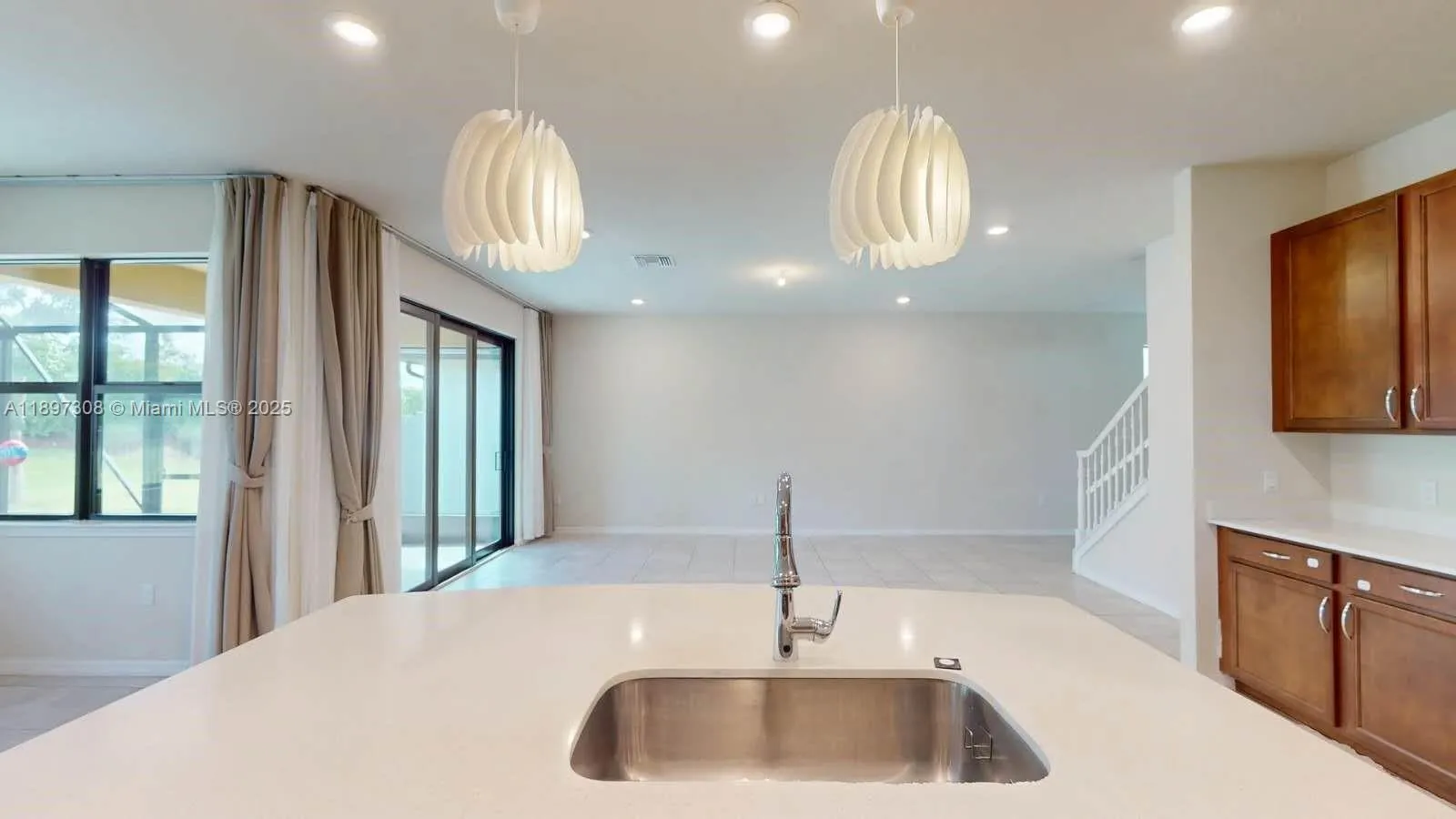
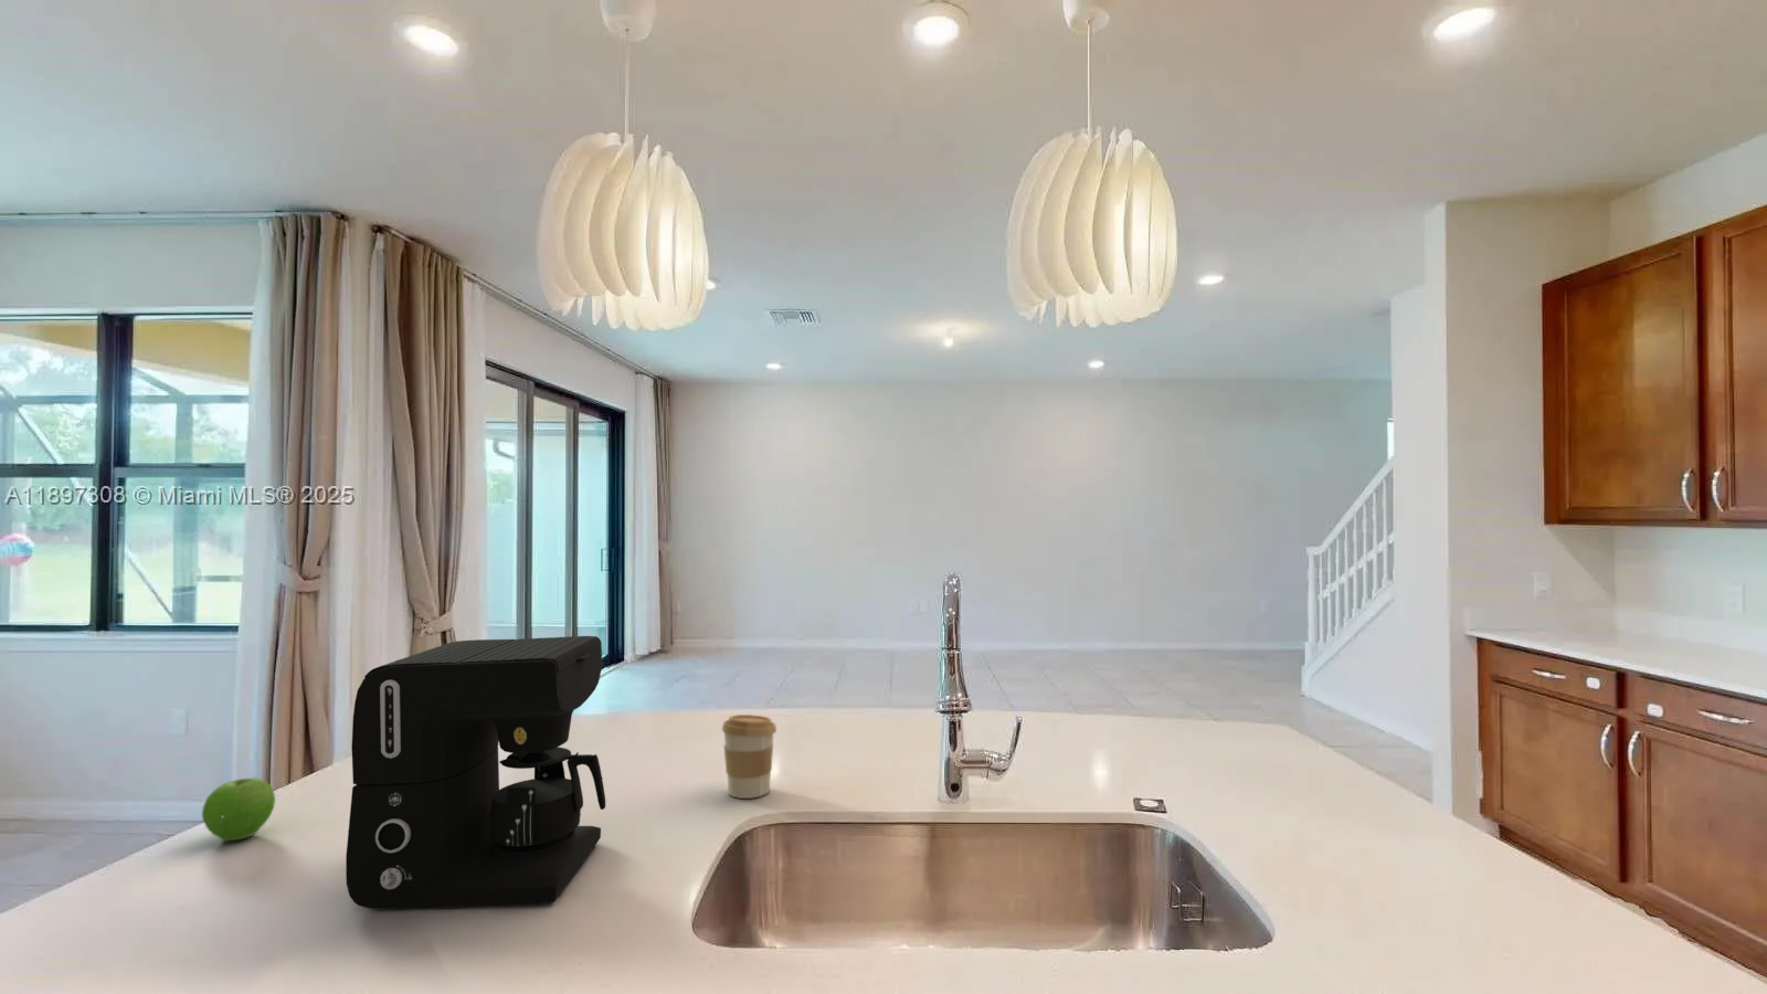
+ coffee cup (749, 754)
+ fruit (239, 808)
+ coffee maker (498, 760)
